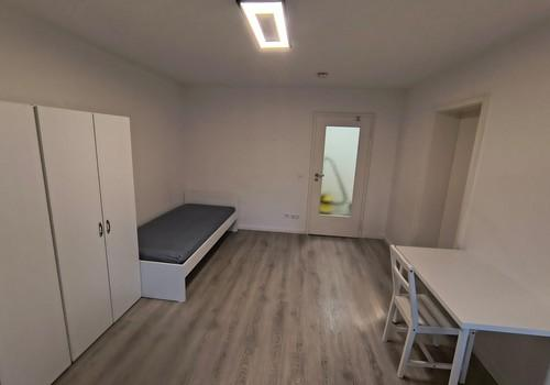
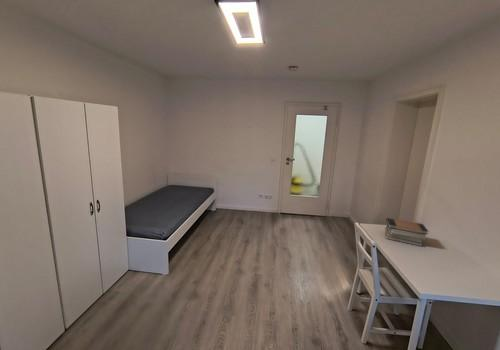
+ book stack (404, 231)
